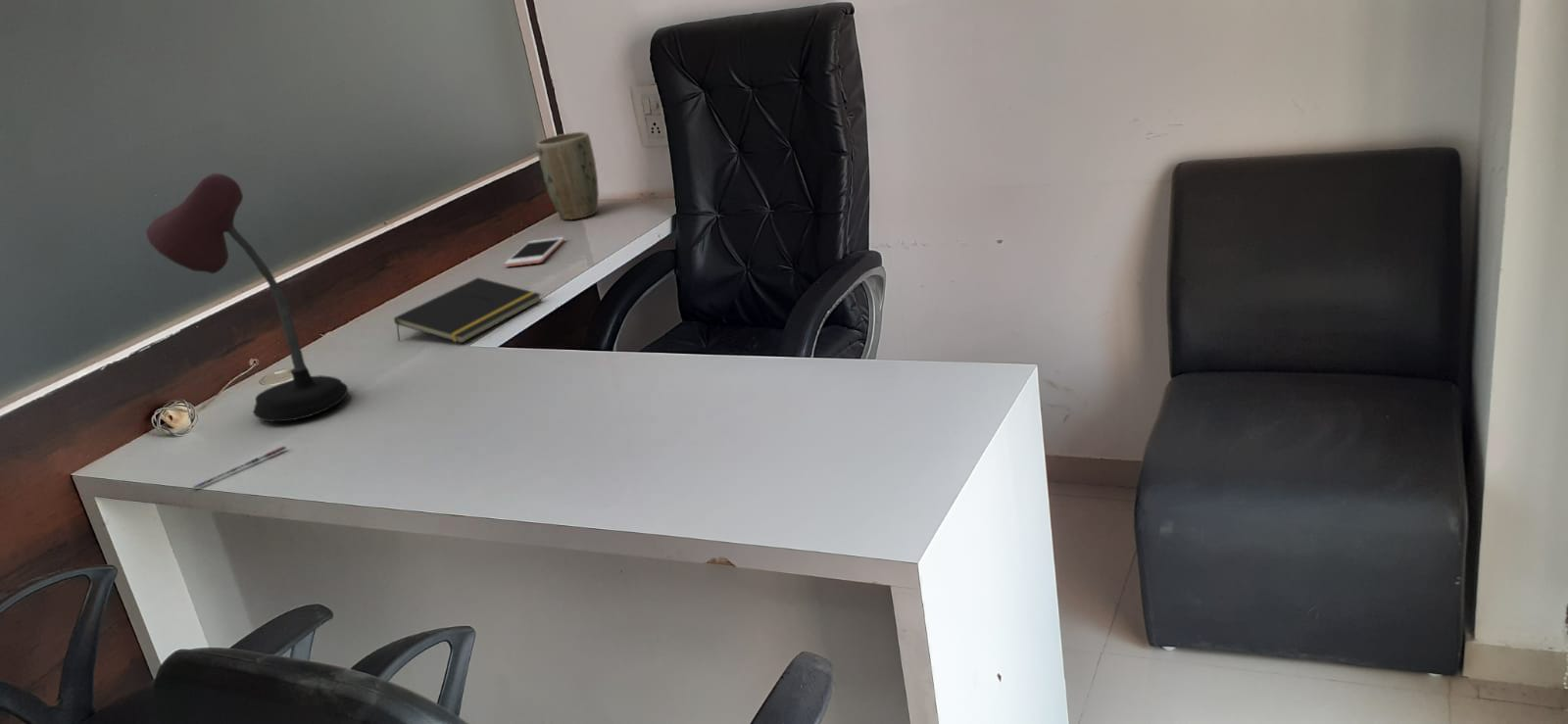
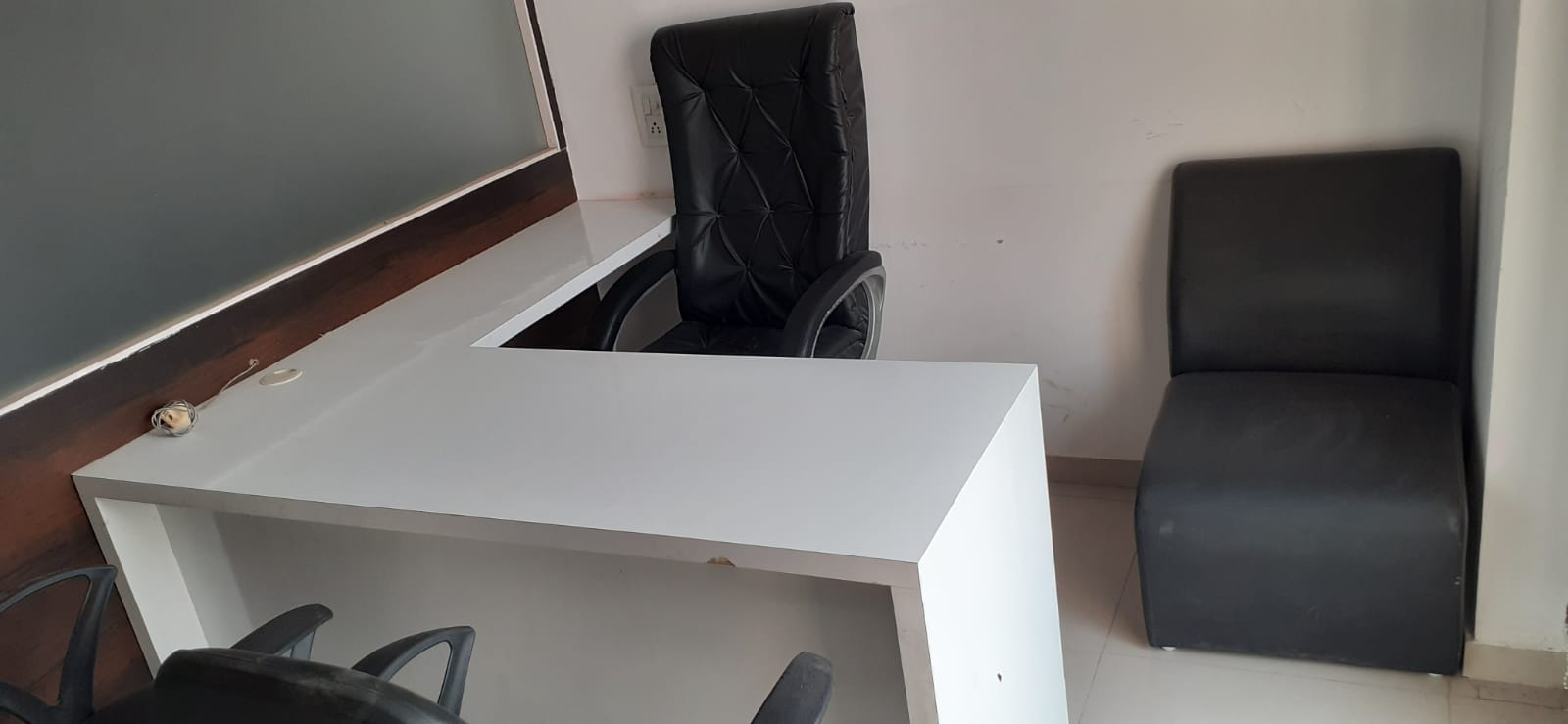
- cell phone (535, 251)
- pen (240, 466)
- plant pot (570, 176)
- desk lamp (270, 287)
- notepad (469, 308)
